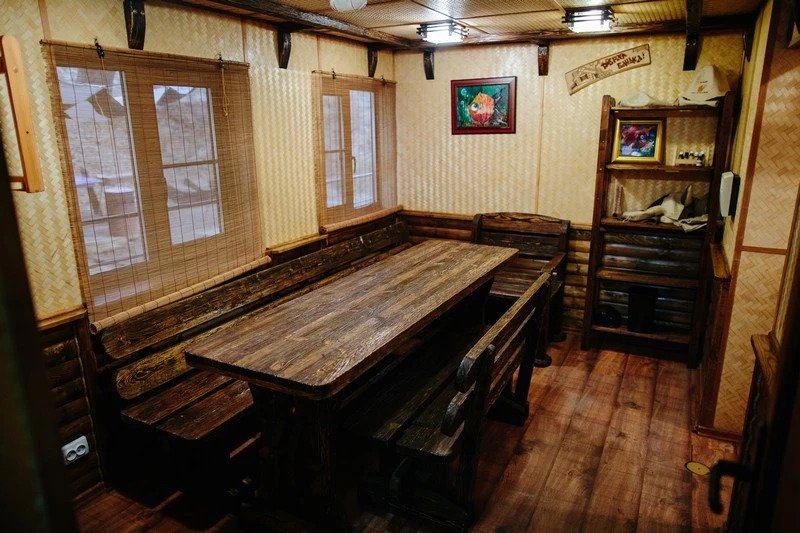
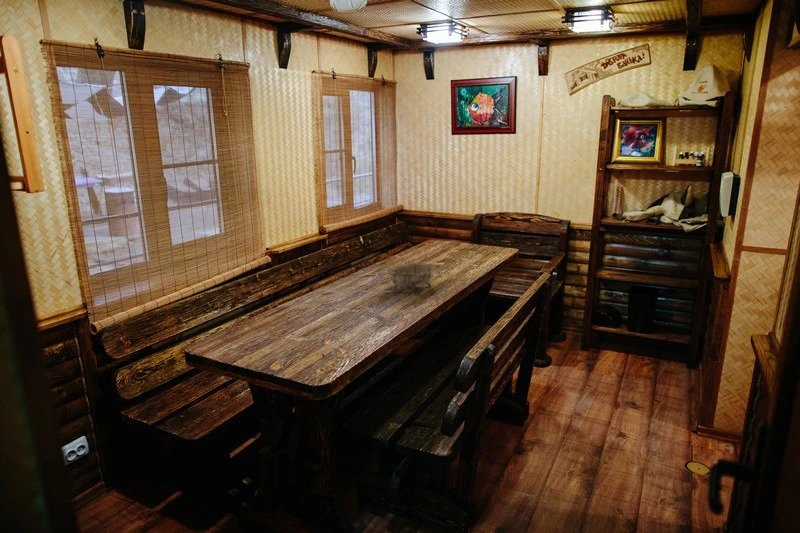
+ decorative bowl (411, 277)
